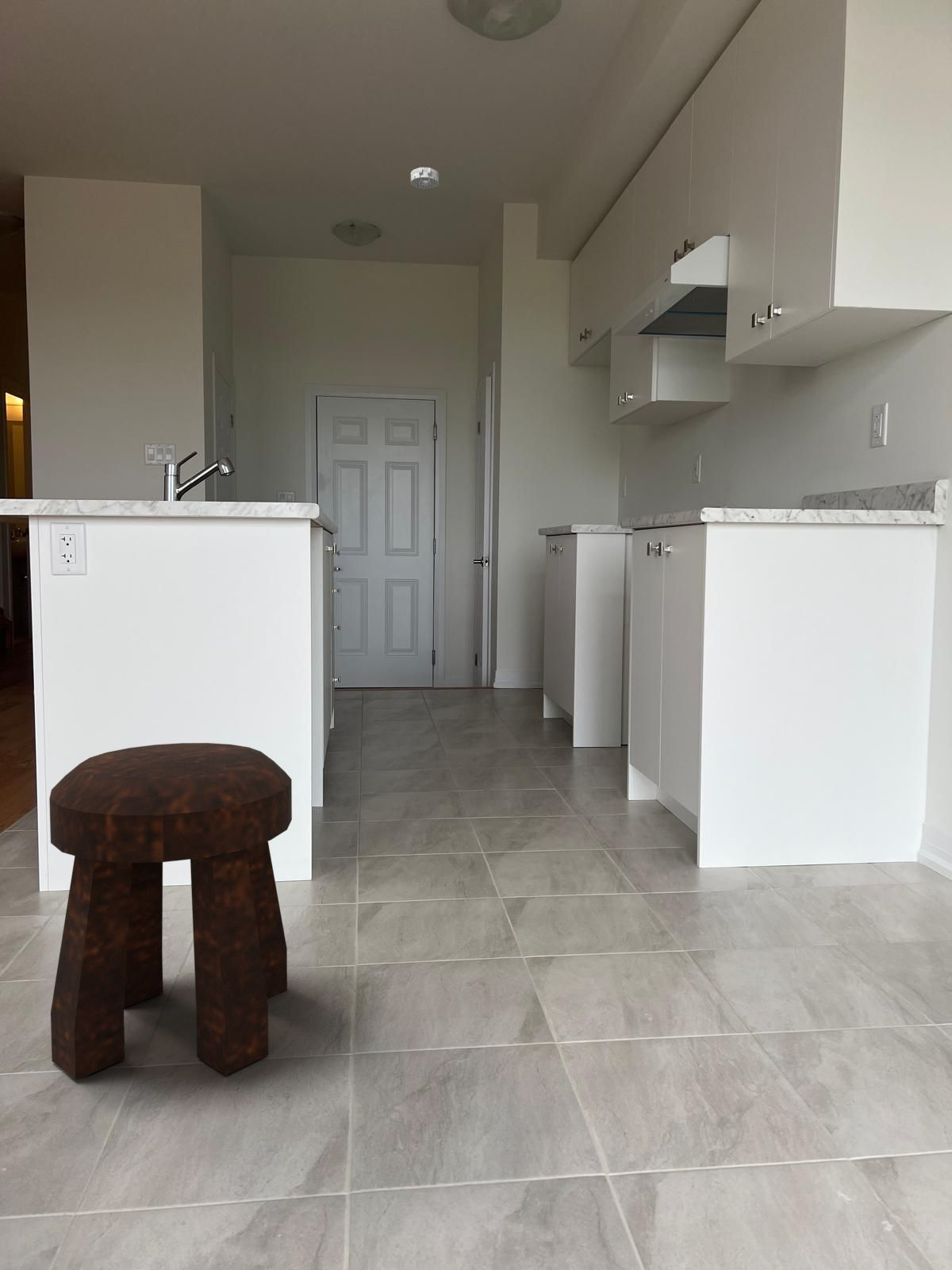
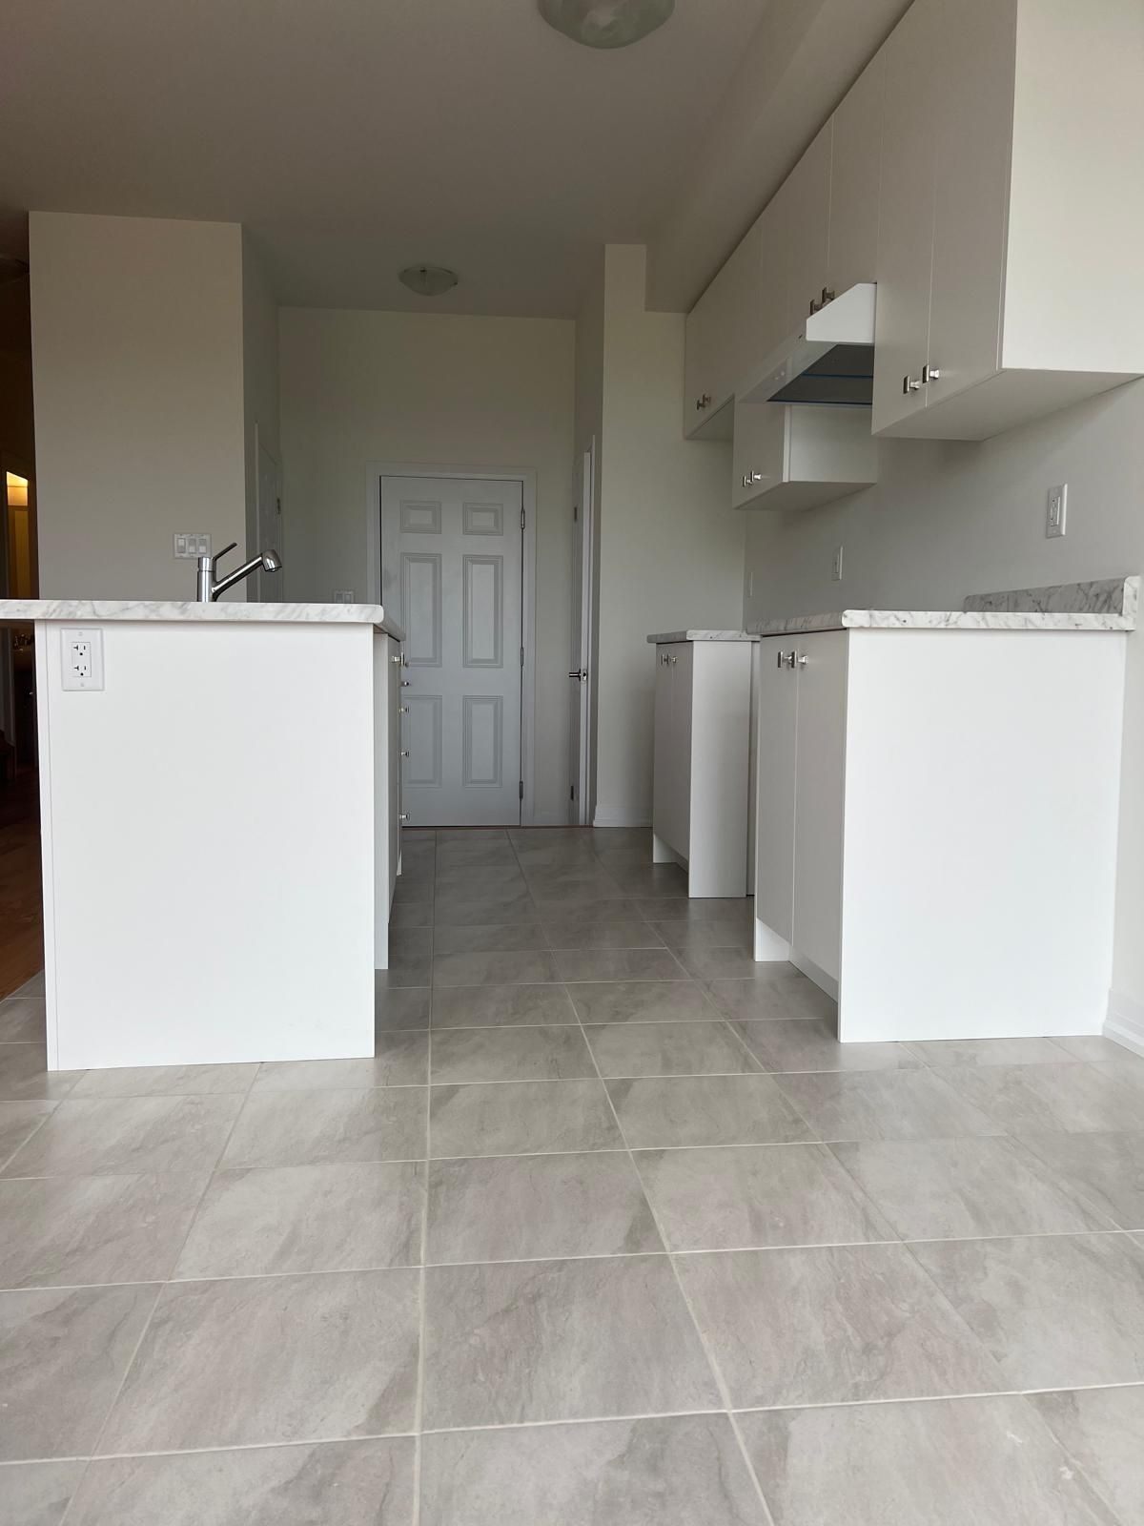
- stool (162, 890)
- smoke detector (424, 177)
